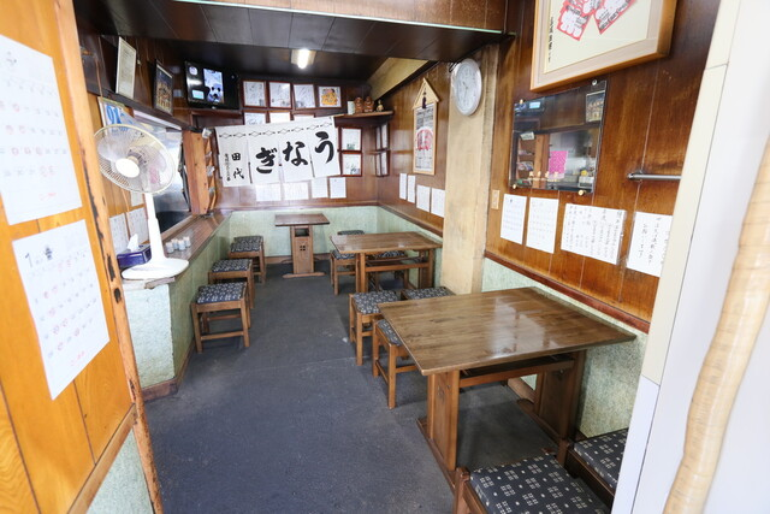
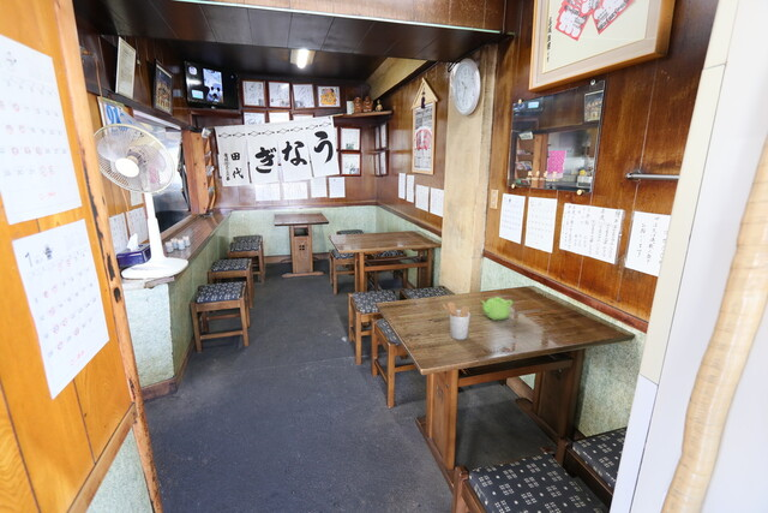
+ utensil holder (455, 320)
+ teapot (496, 306)
